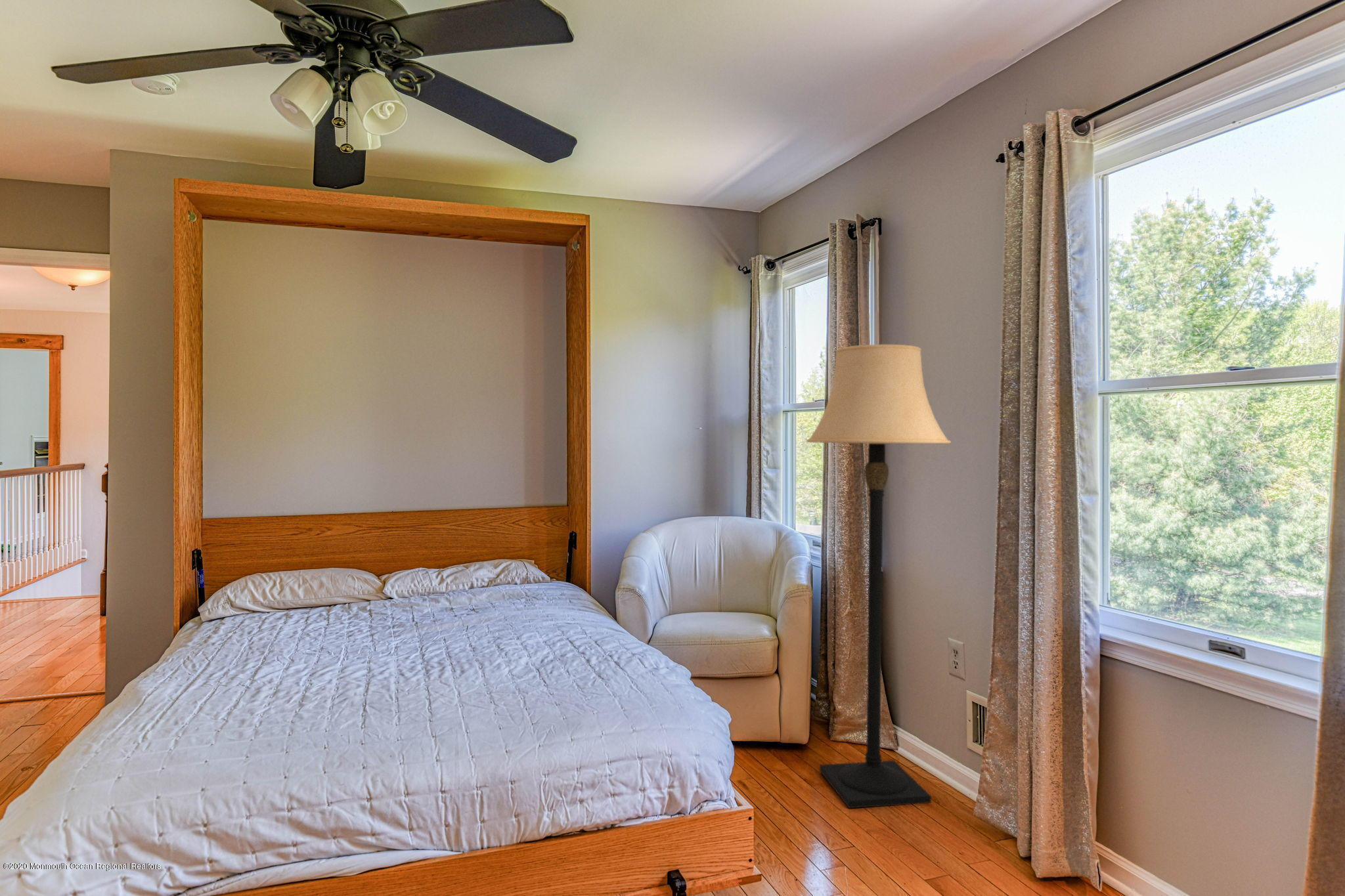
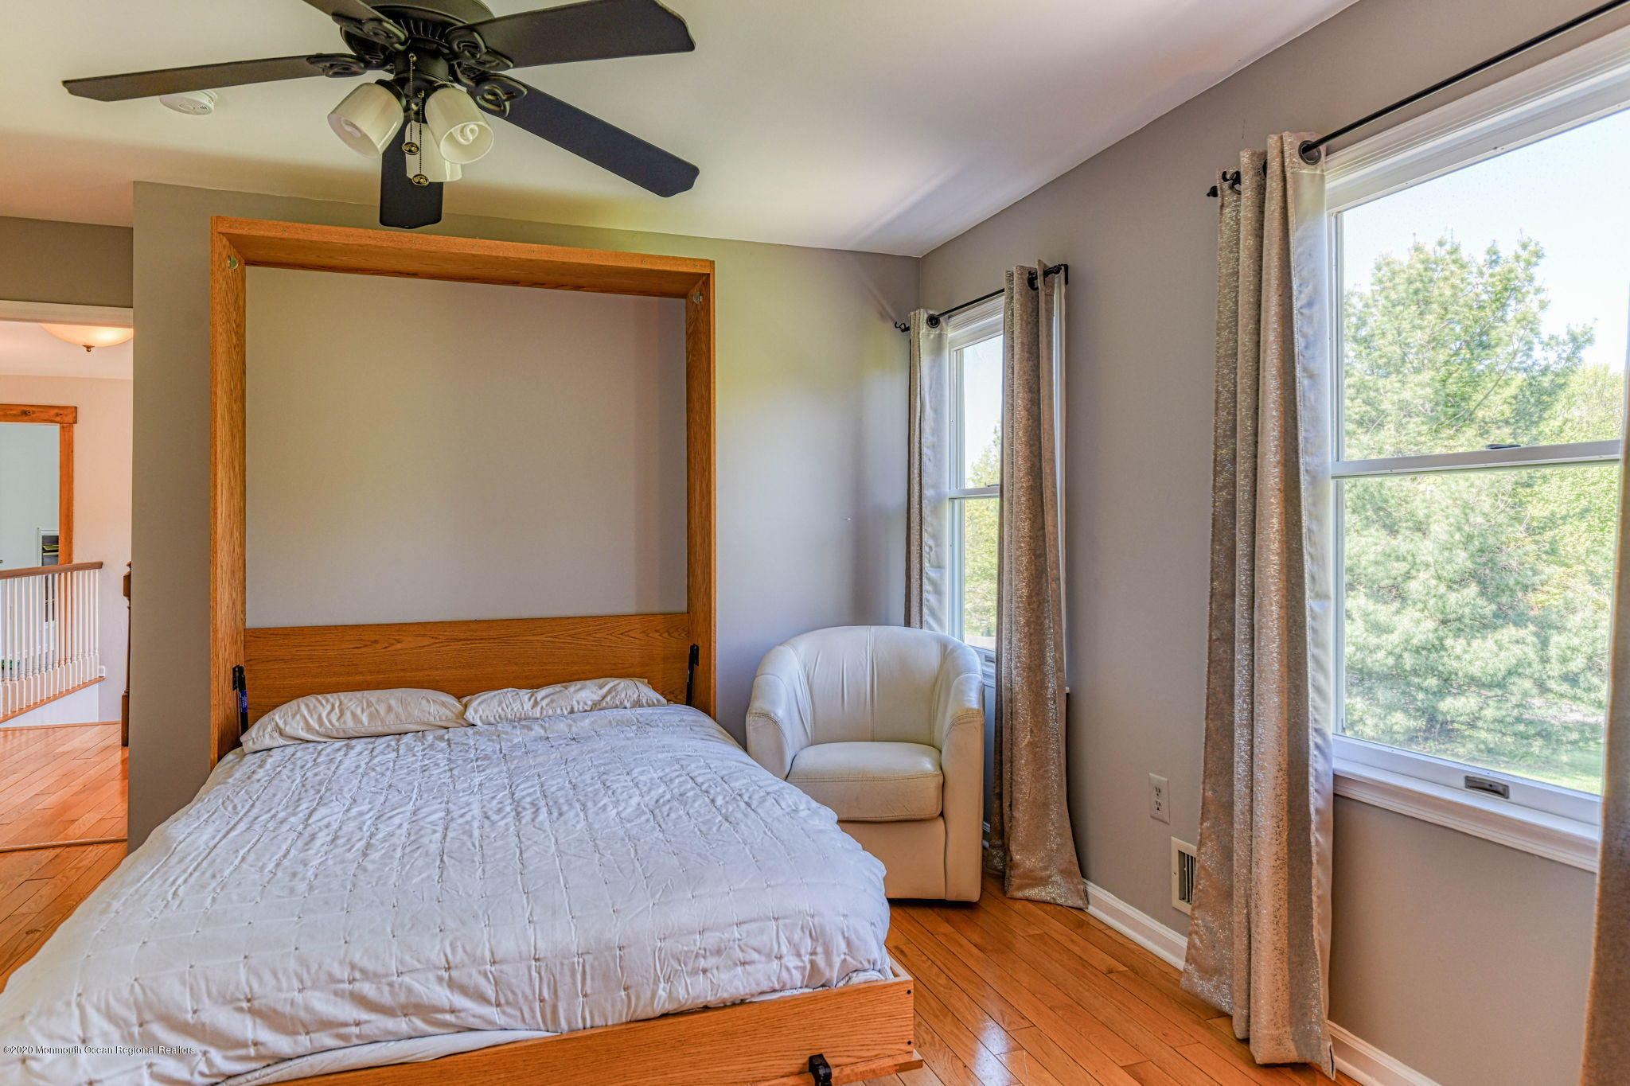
- lamp (875, 568)
